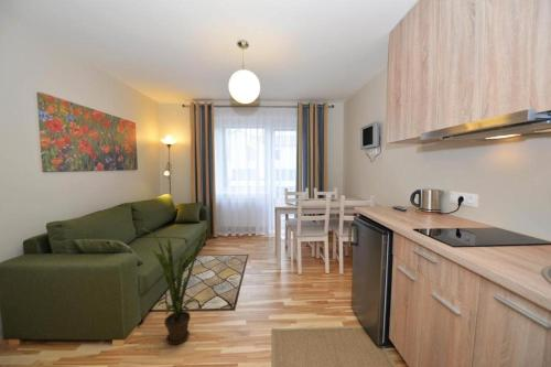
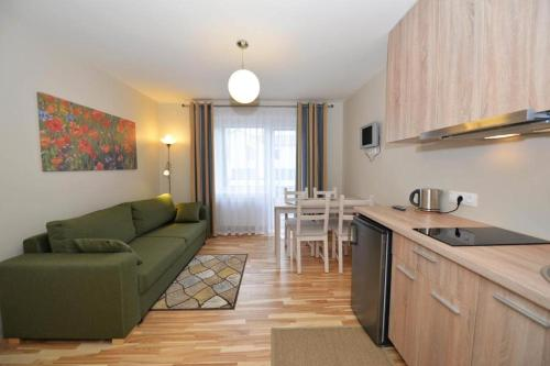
- house plant (170, 284)
